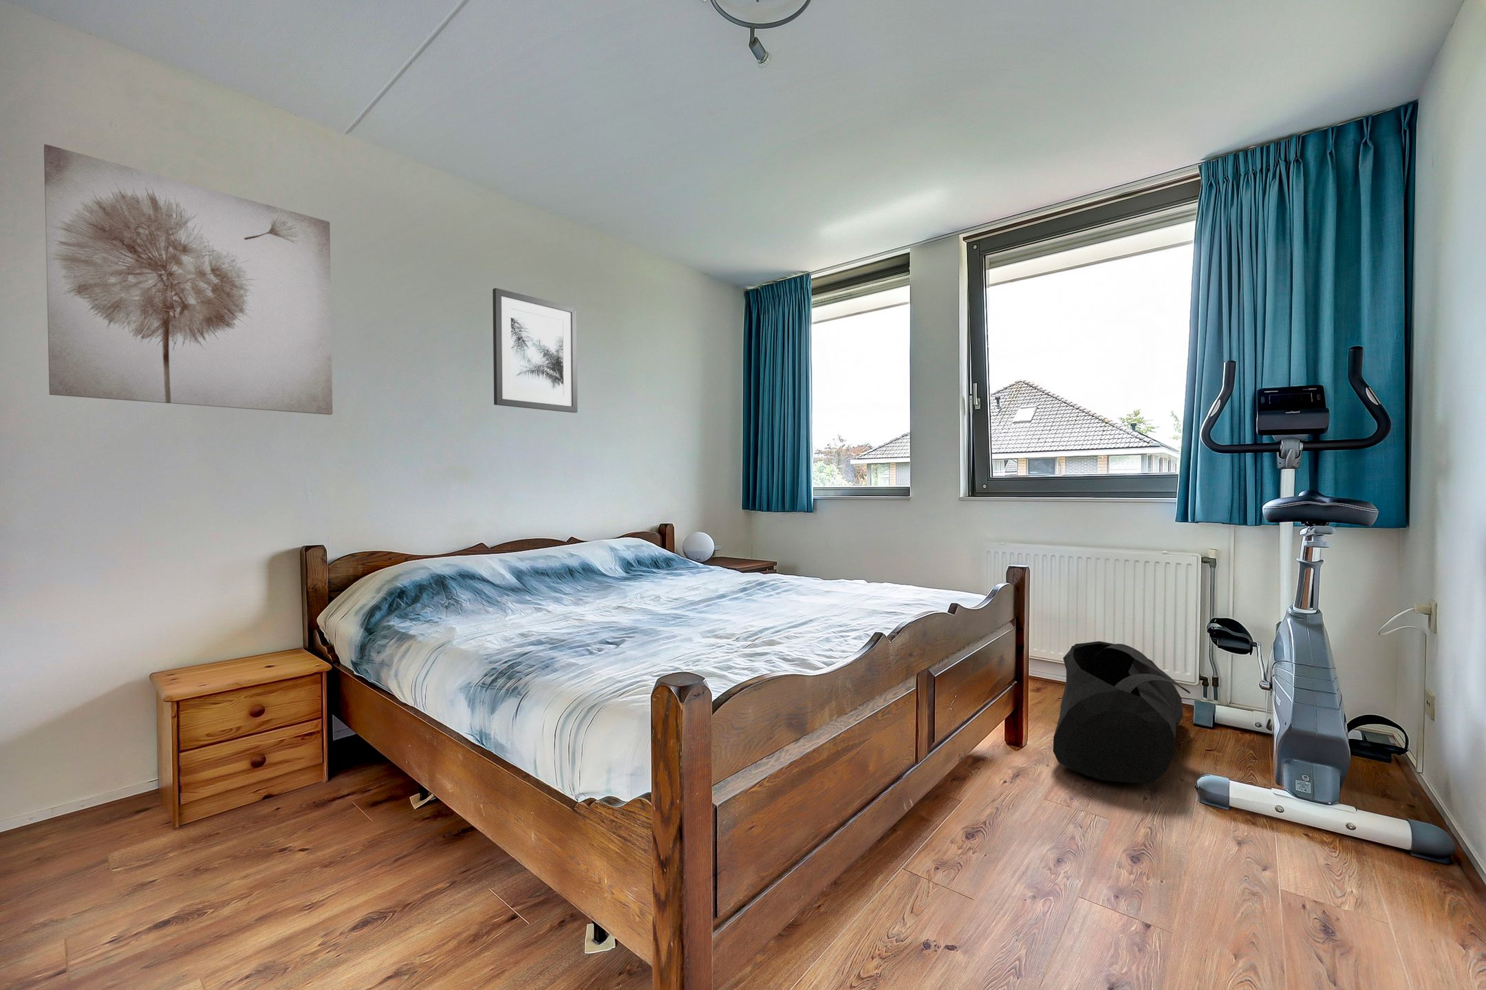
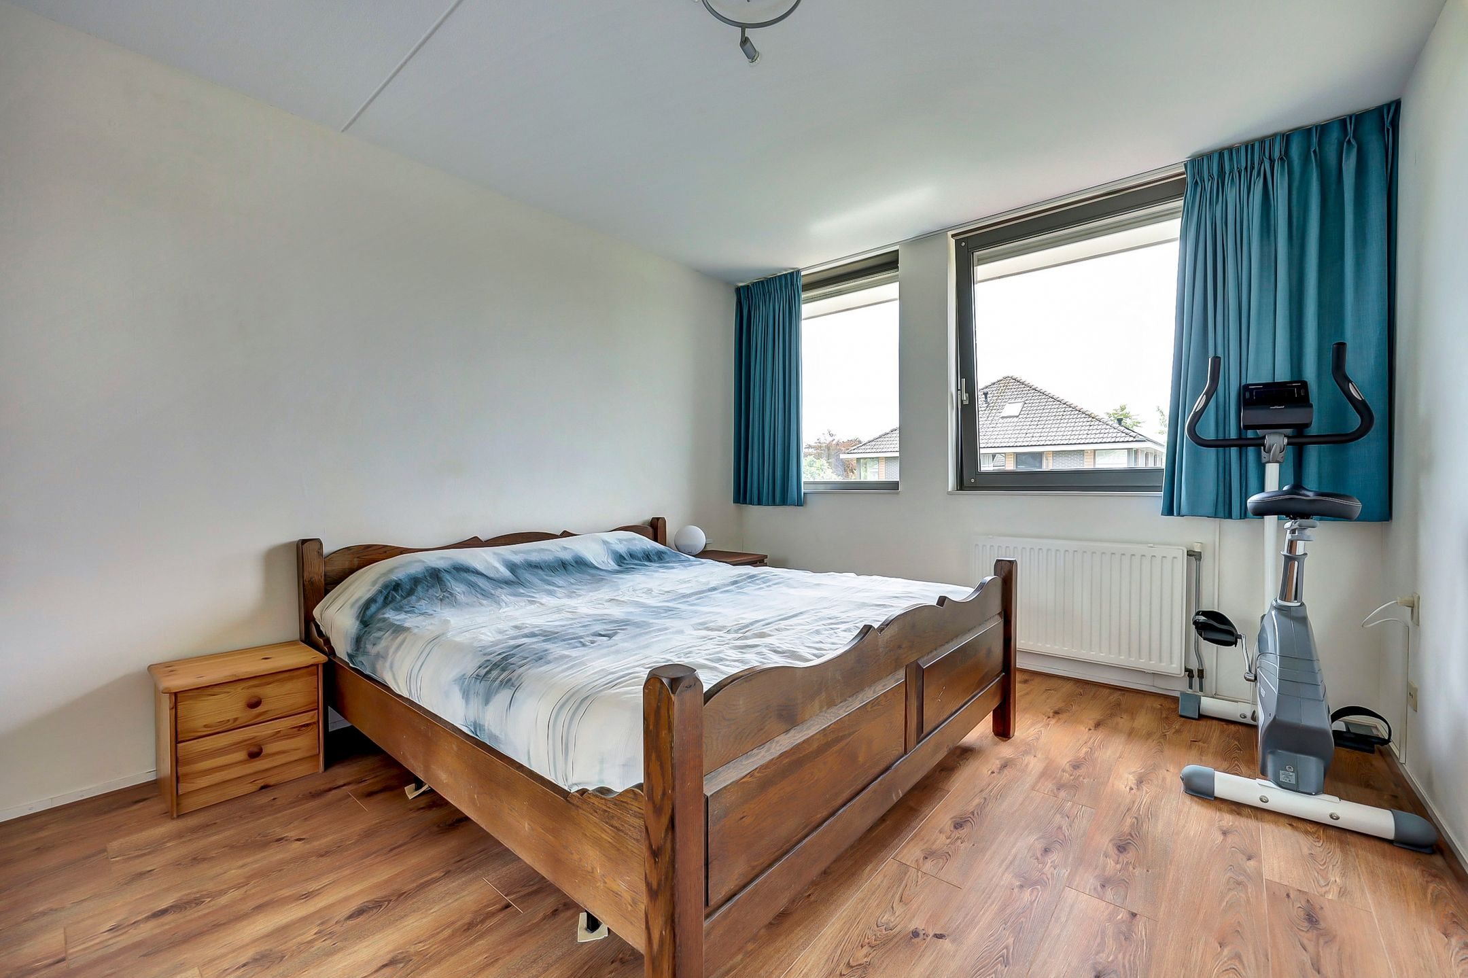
- wall art (537, 354)
- wall art (207, 297)
- bag (1123, 699)
